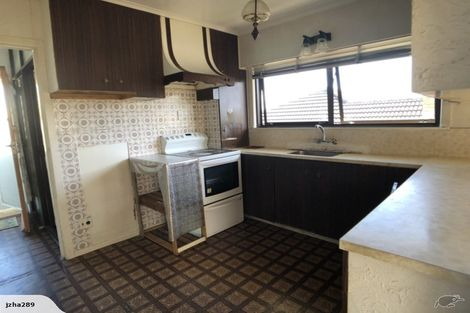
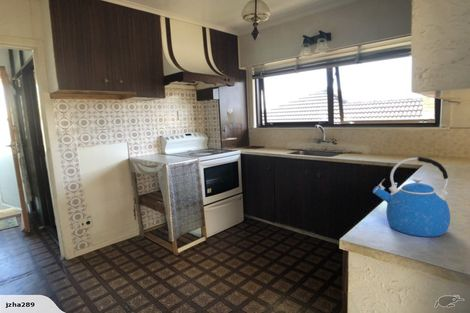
+ kettle (409, 191)
